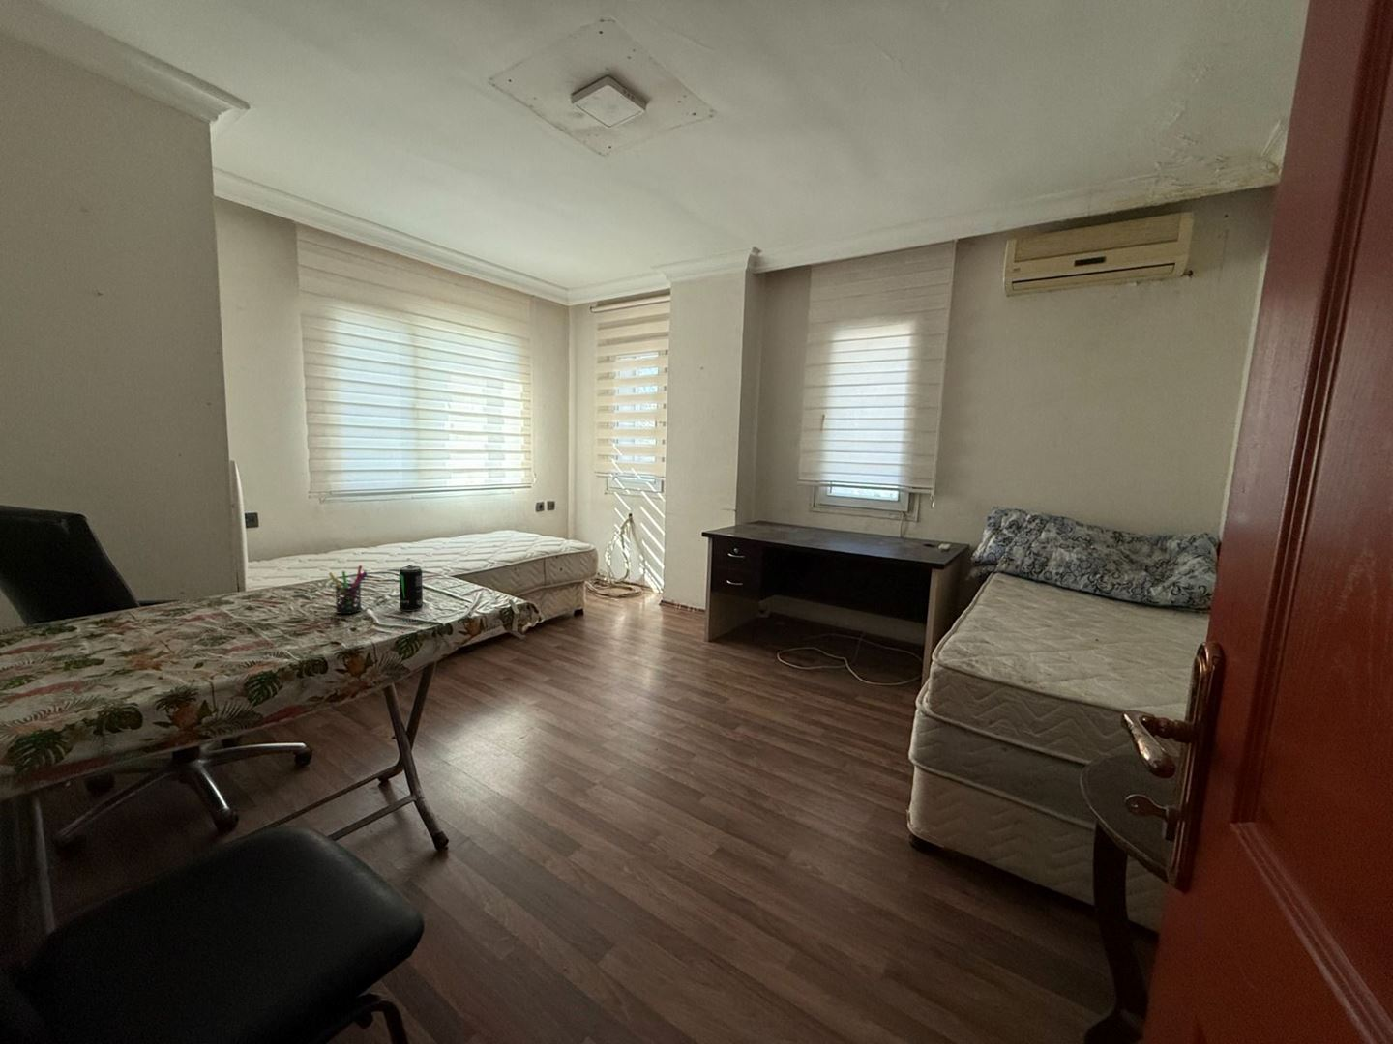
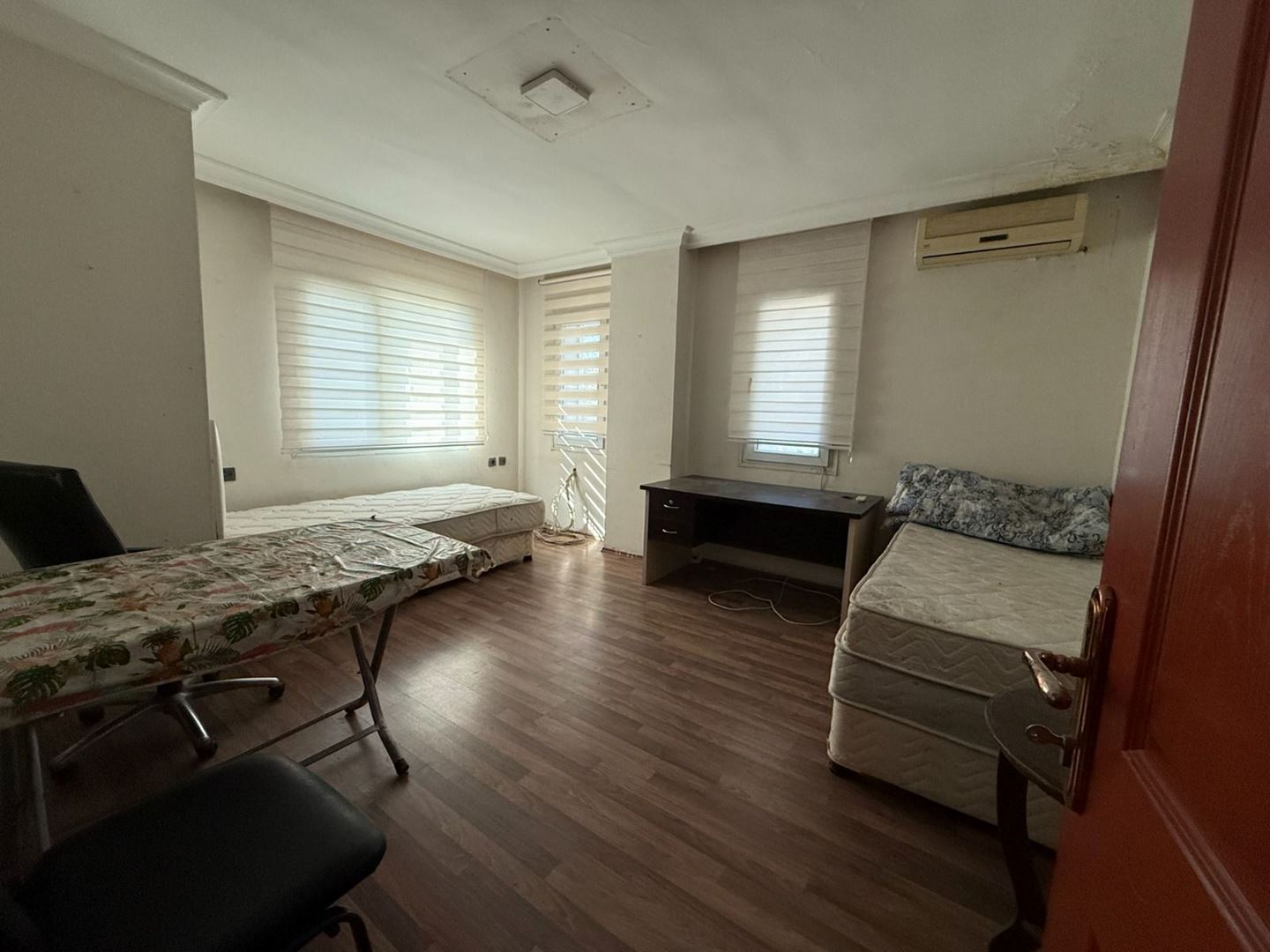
- pen holder (349, 588)
- beverage can (411, 588)
